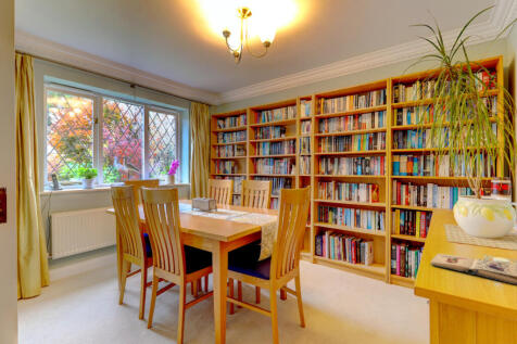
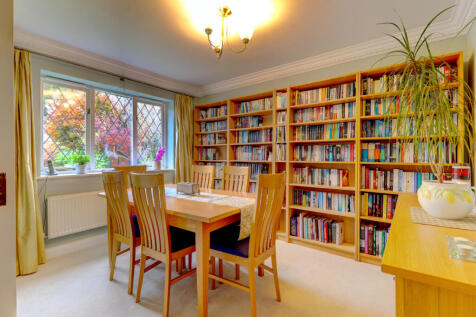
- paperback book (478, 265)
